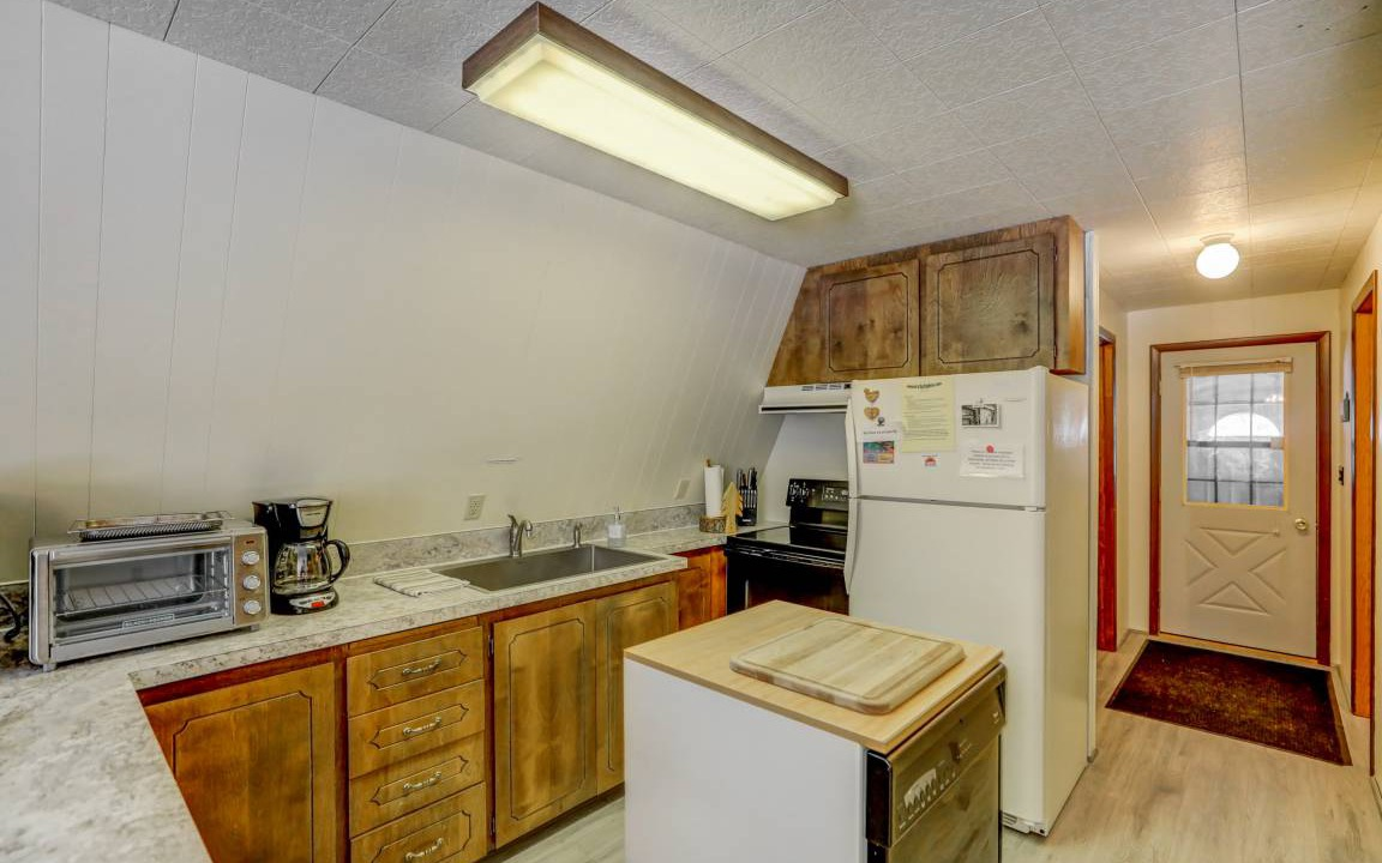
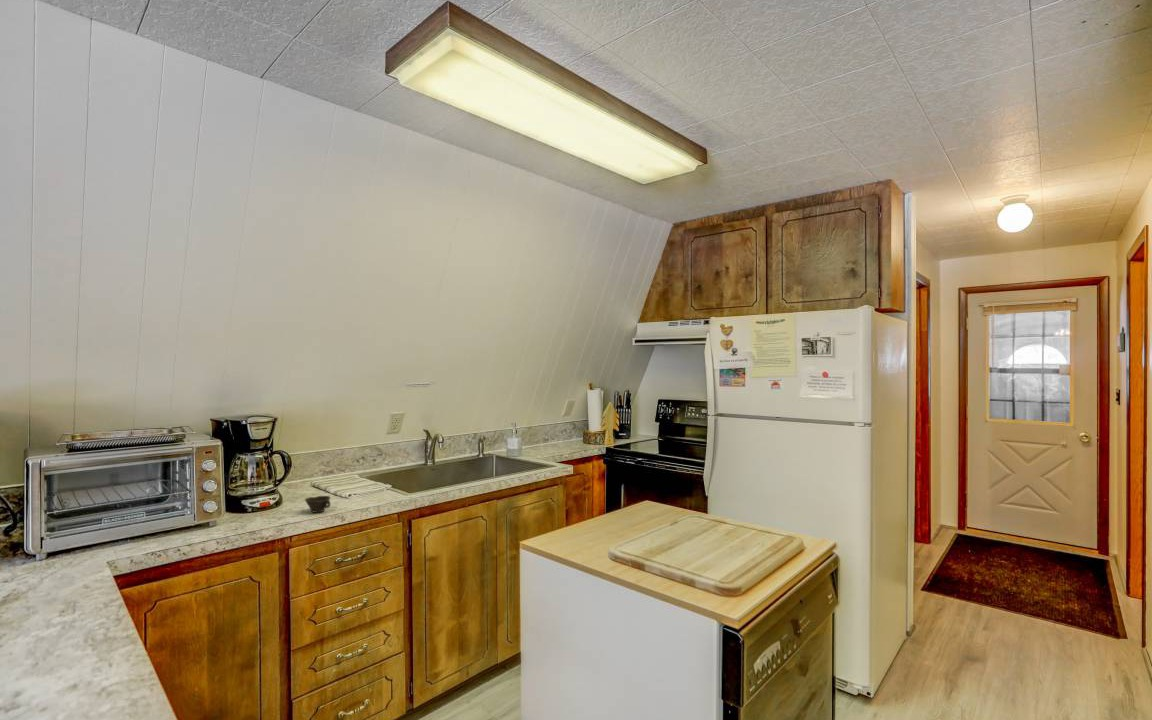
+ cup (318, 504)
